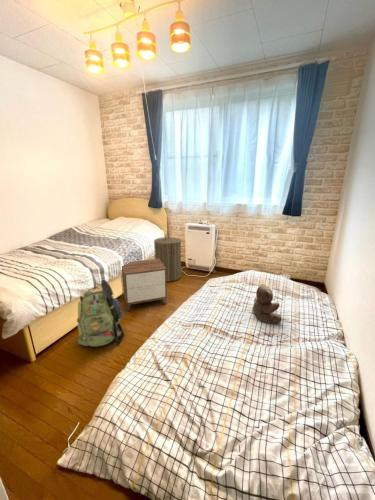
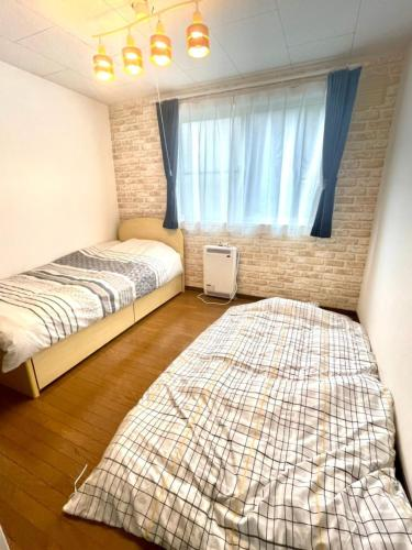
- laundry hamper (167, 255)
- teddy bear (269, 301)
- nightstand (143, 283)
- backpack (100, 307)
